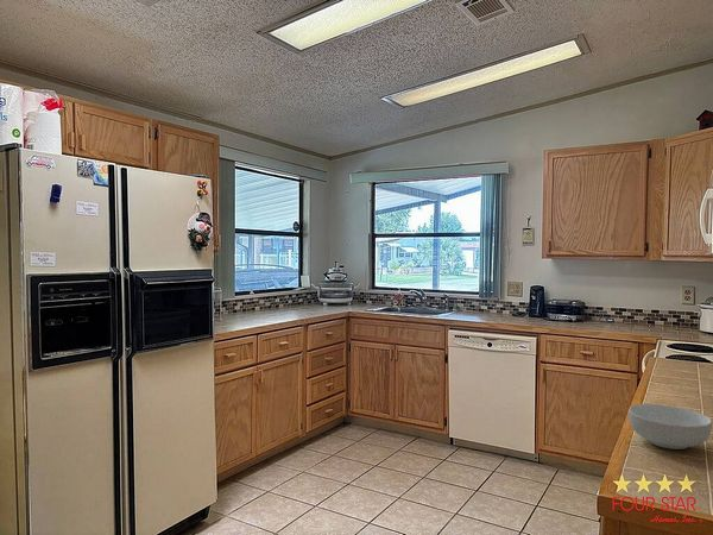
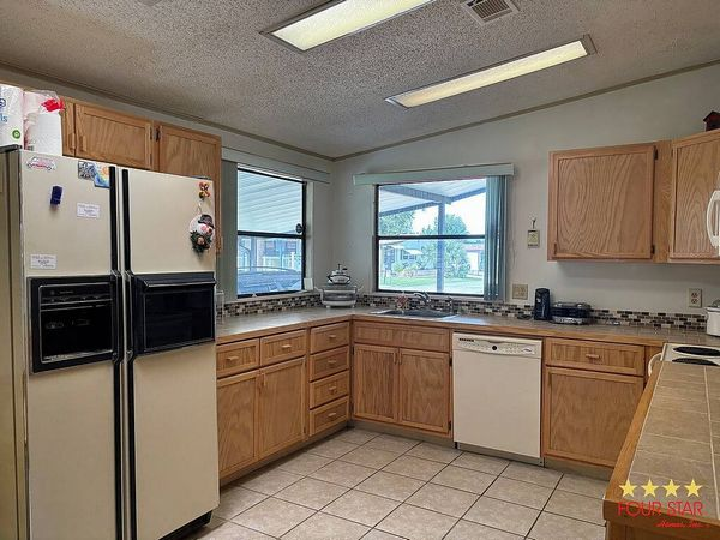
- cereal bowl (668, 428)
